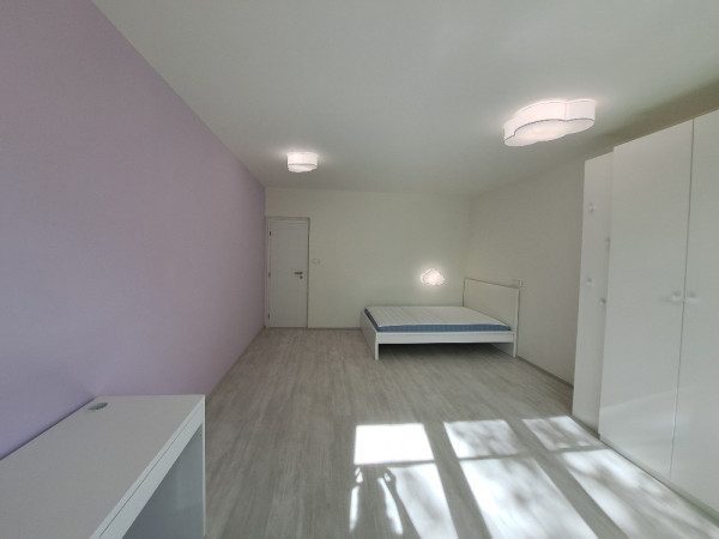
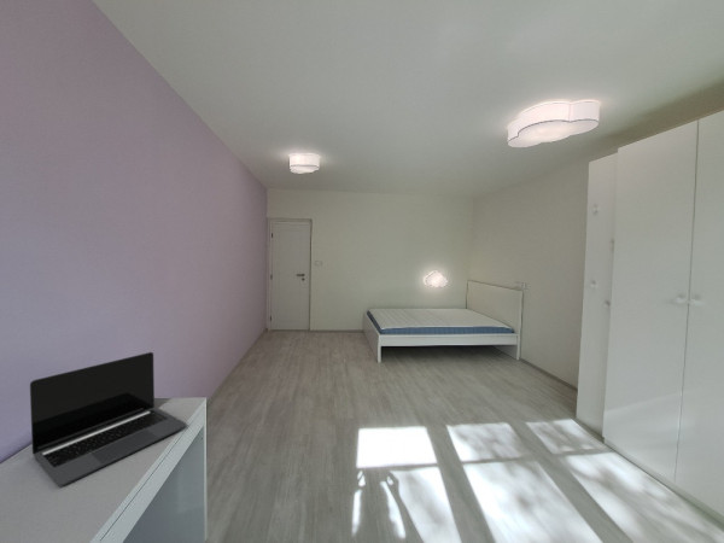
+ laptop (115, 405)
